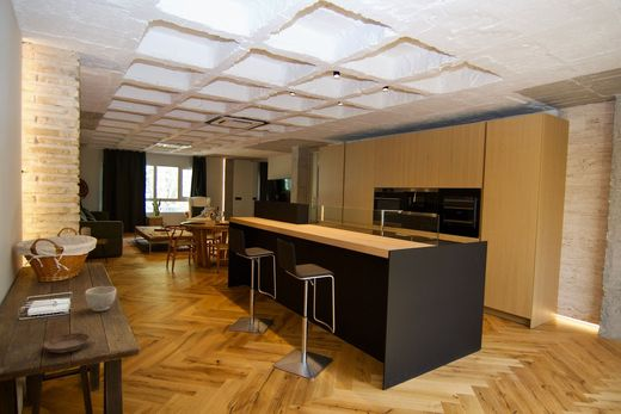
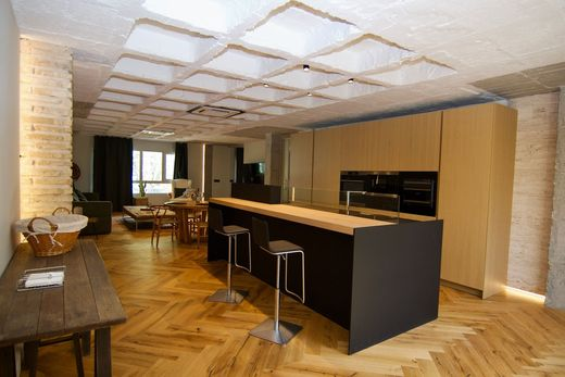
- saucer (67, 342)
- bowl (100, 299)
